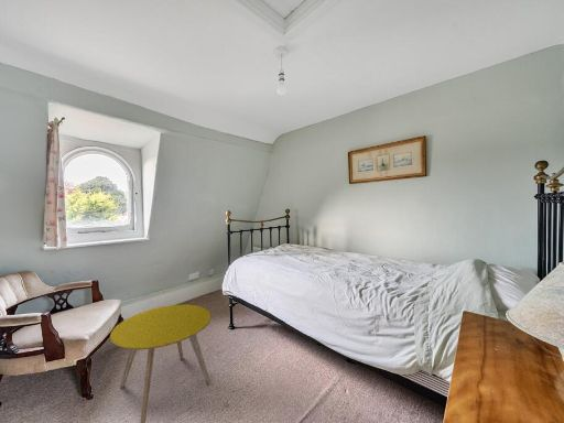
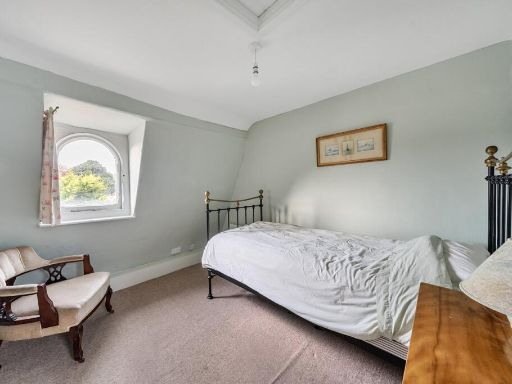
- side table (162, 346)
